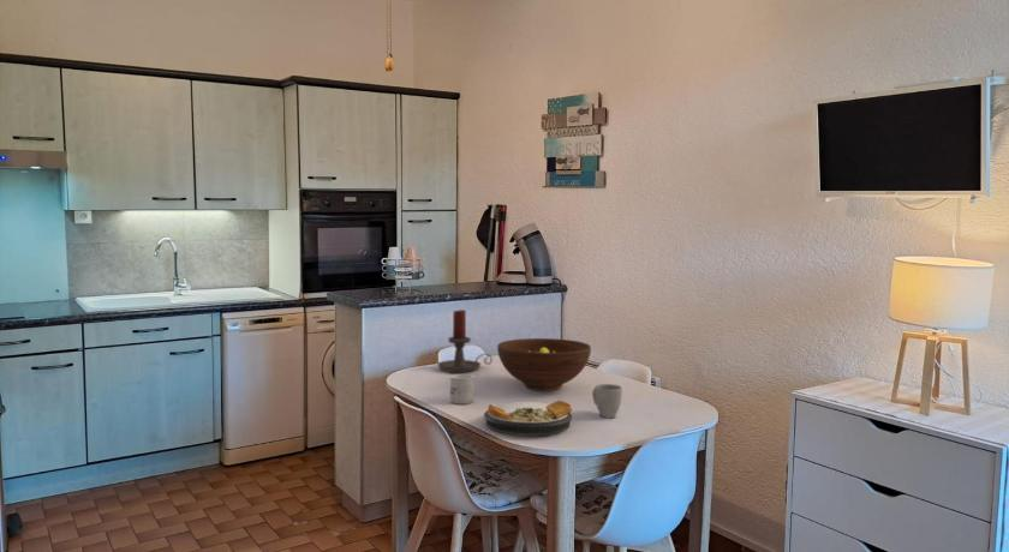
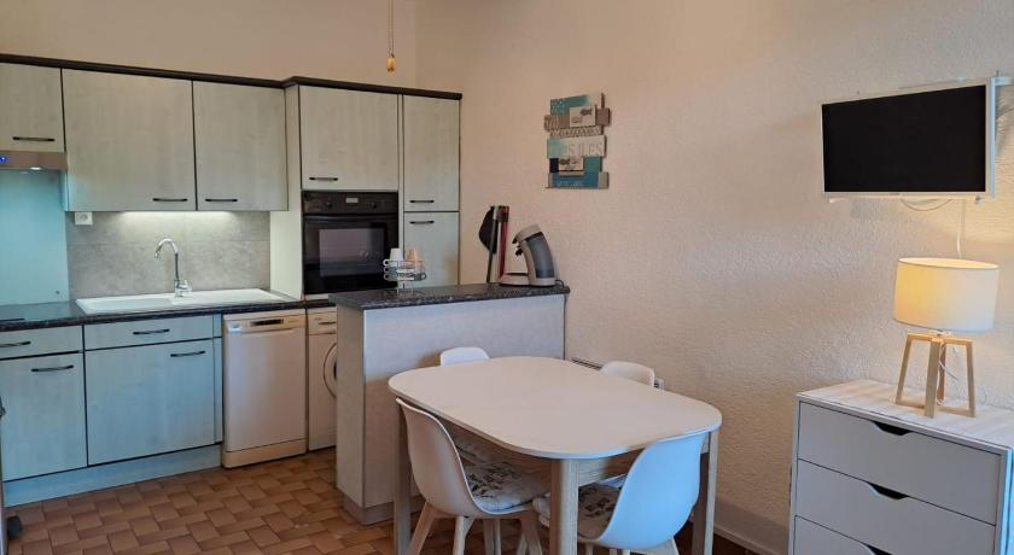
- candle holder (465, 338)
- plate (527, 414)
- fruit bowl (543, 366)
- mug (604, 400)
- mug (460, 388)
